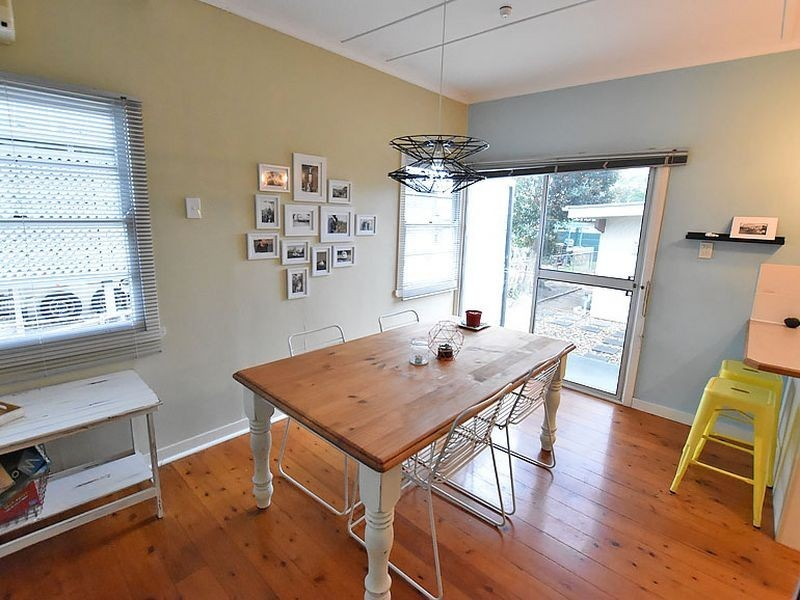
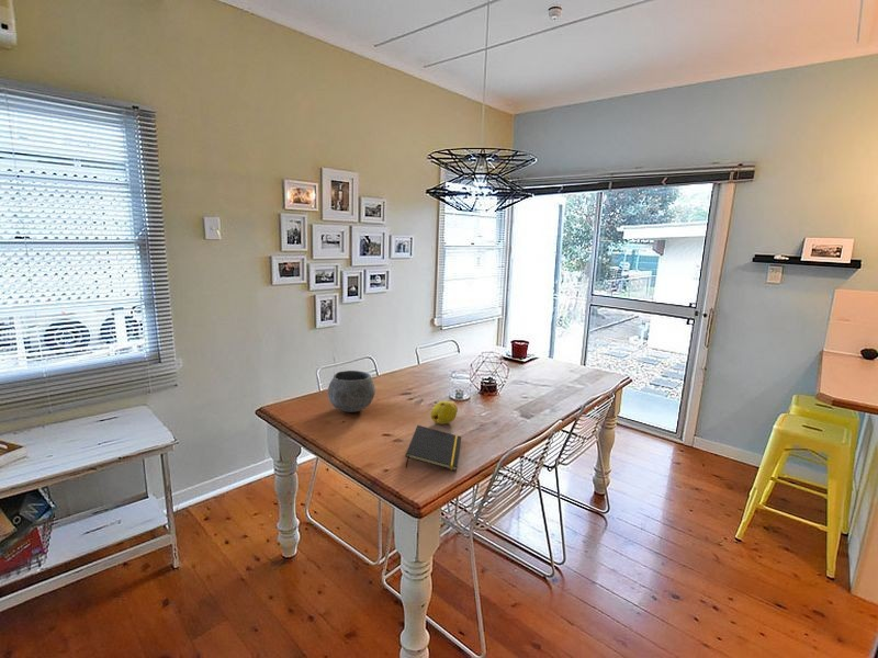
+ bowl (351, 392)
+ notepad (435, 445)
+ fruit (444, 411)
